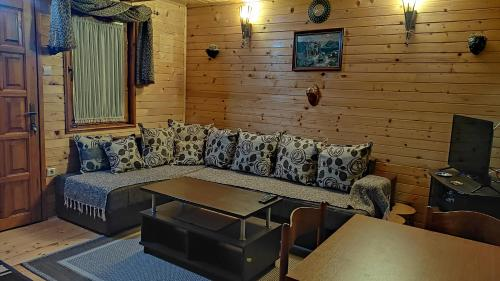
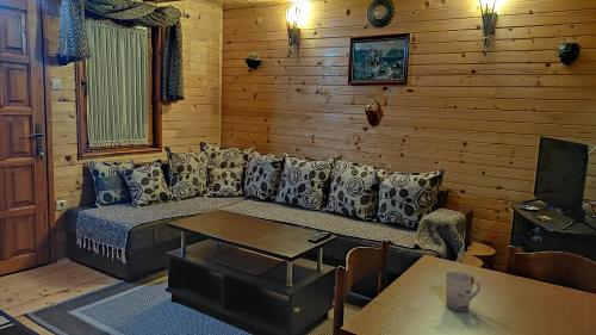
+ cup (462, 291)
